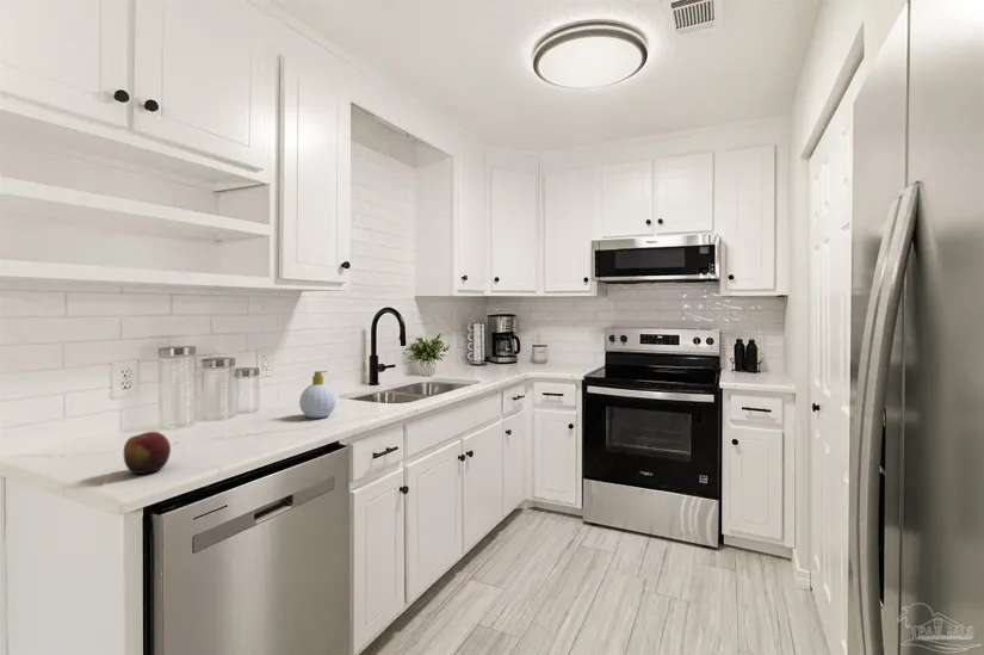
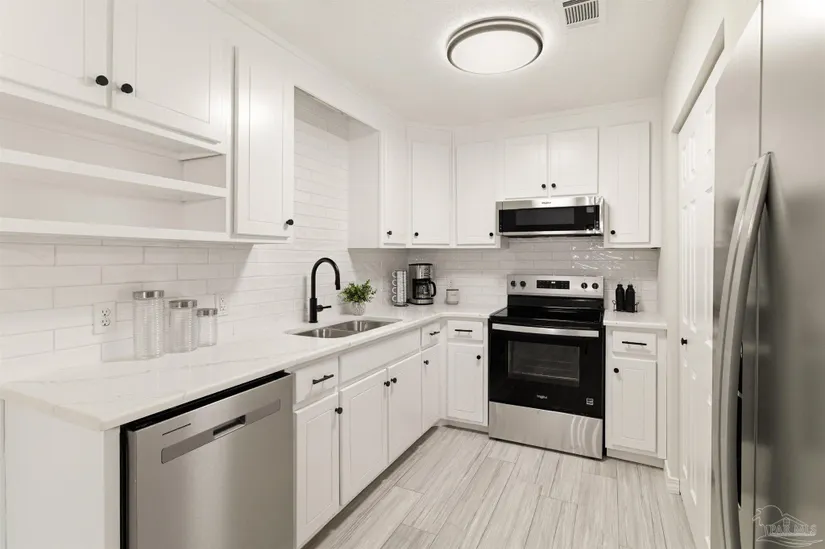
- apple (147, 452)
- soap bottle (317, 394)
